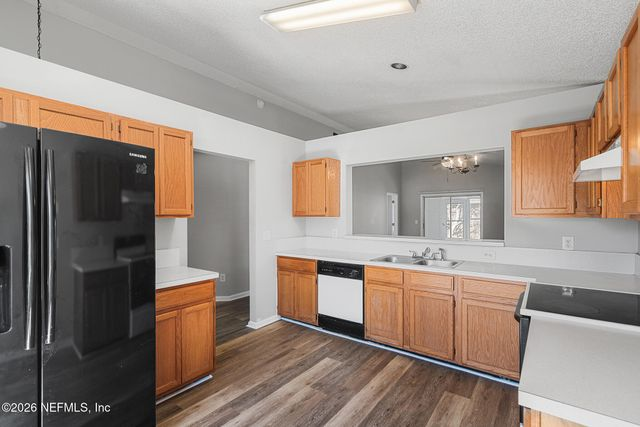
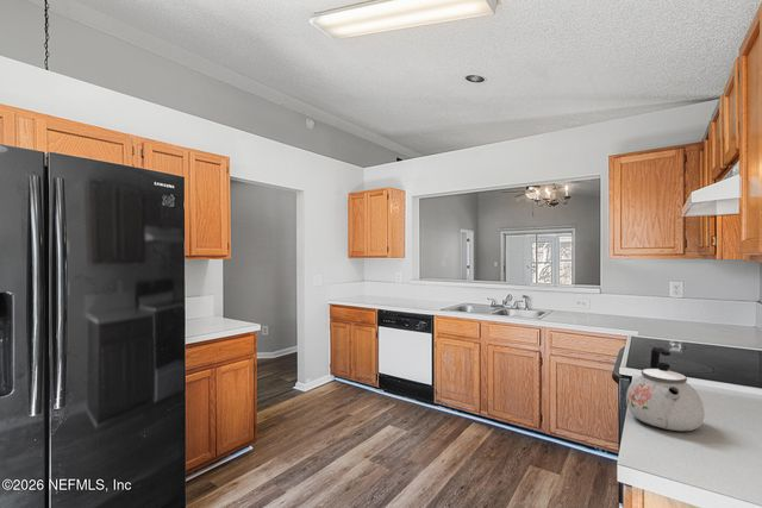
+ kettle (663, 385)
